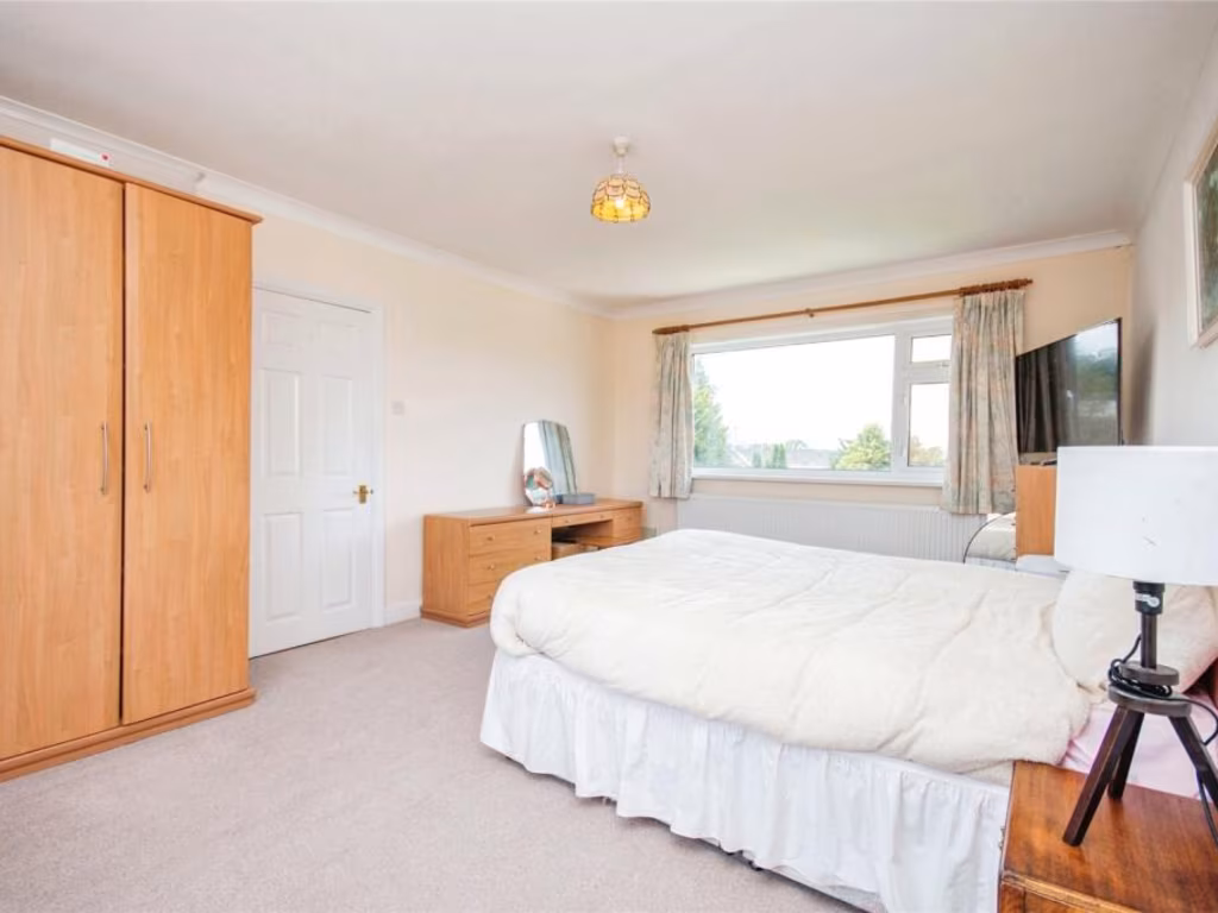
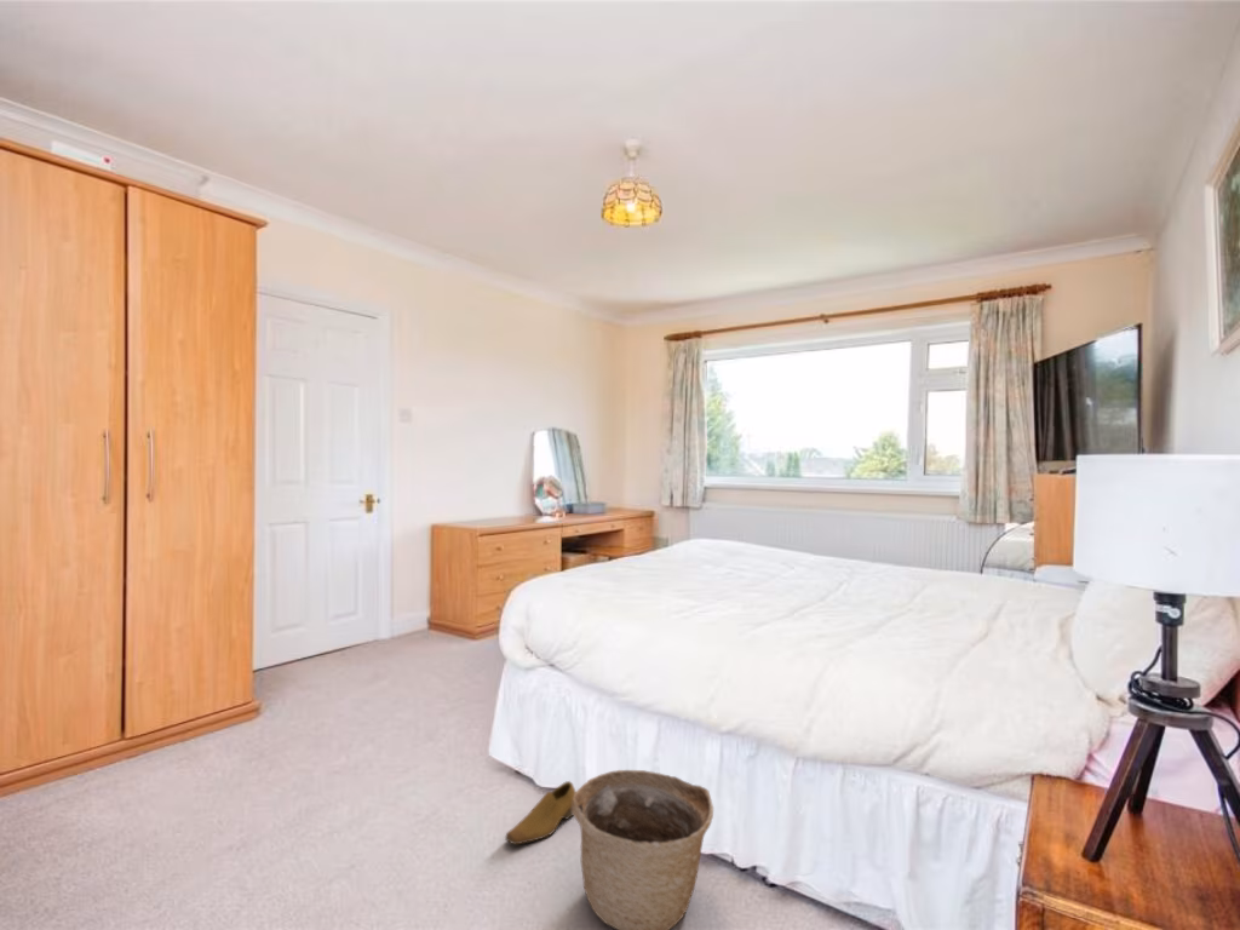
+ shoe (544, 810)
+ basket (642, 843)
